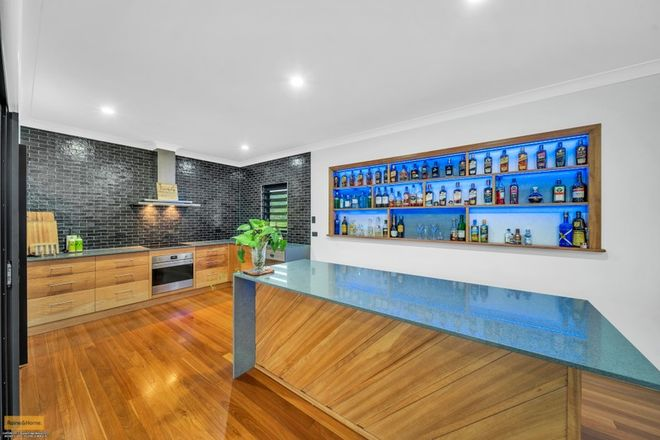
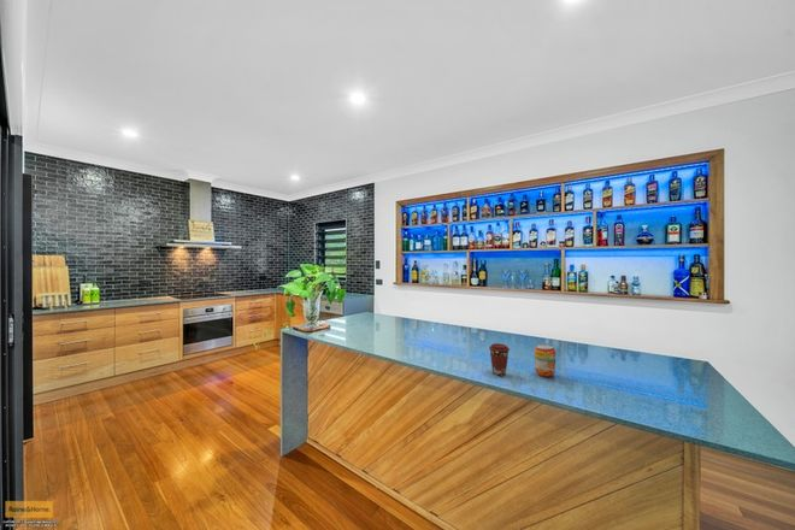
+ coffee cup (499, 359)
+ beverage can (544, 360)
